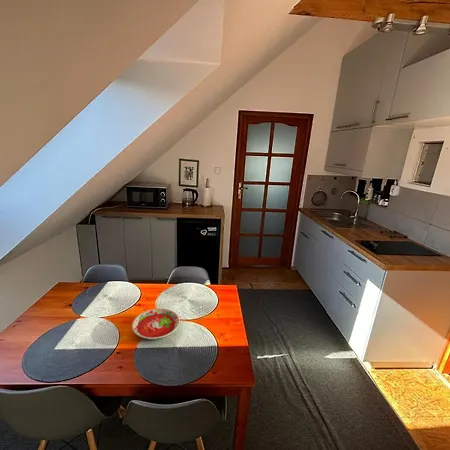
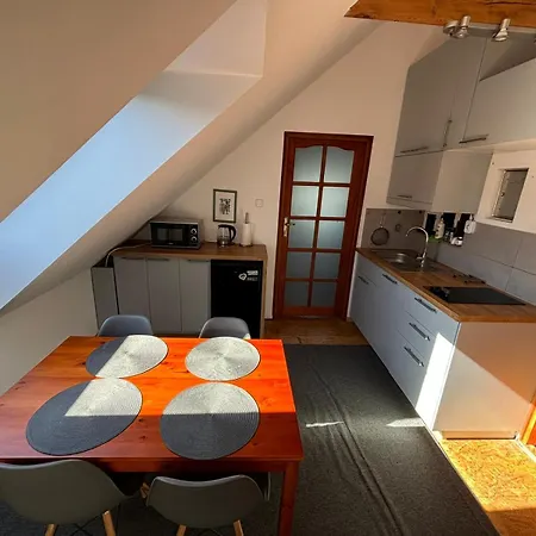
- bowl (156, 326)
